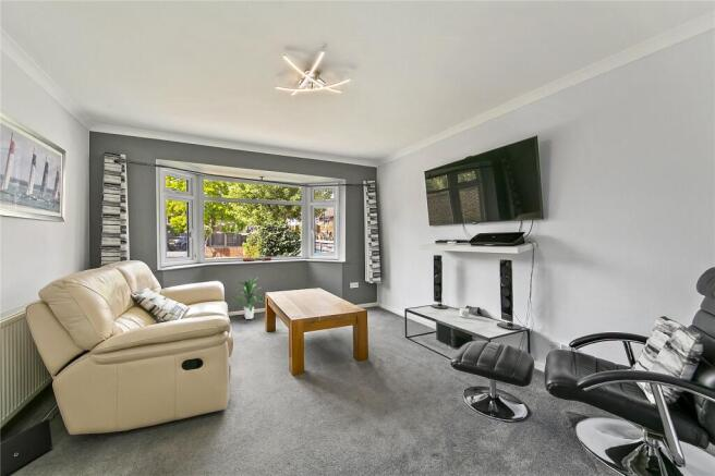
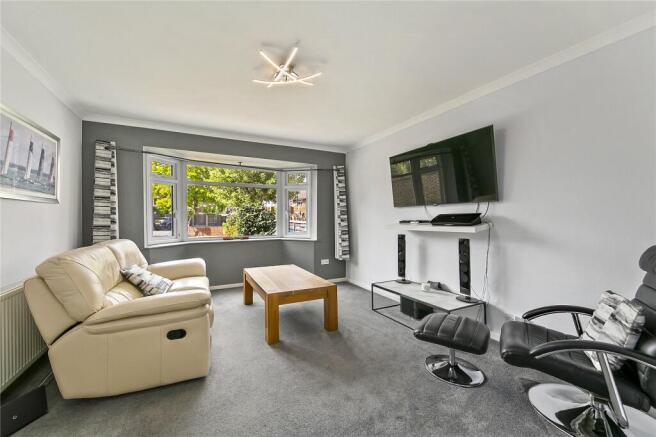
- indoor plant (247, 297)
